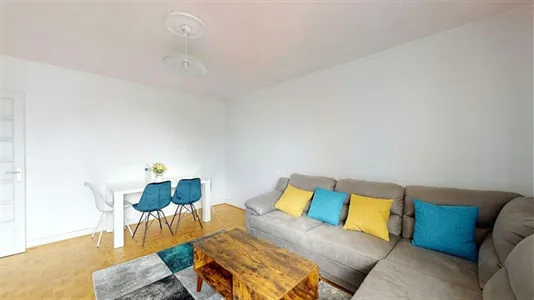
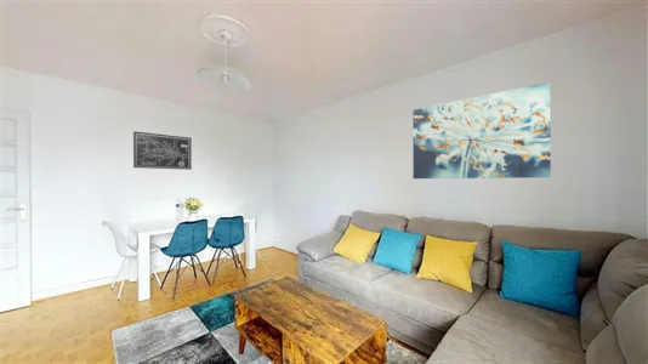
+ wall art (471, 138)
+ wall art (164, 152)
